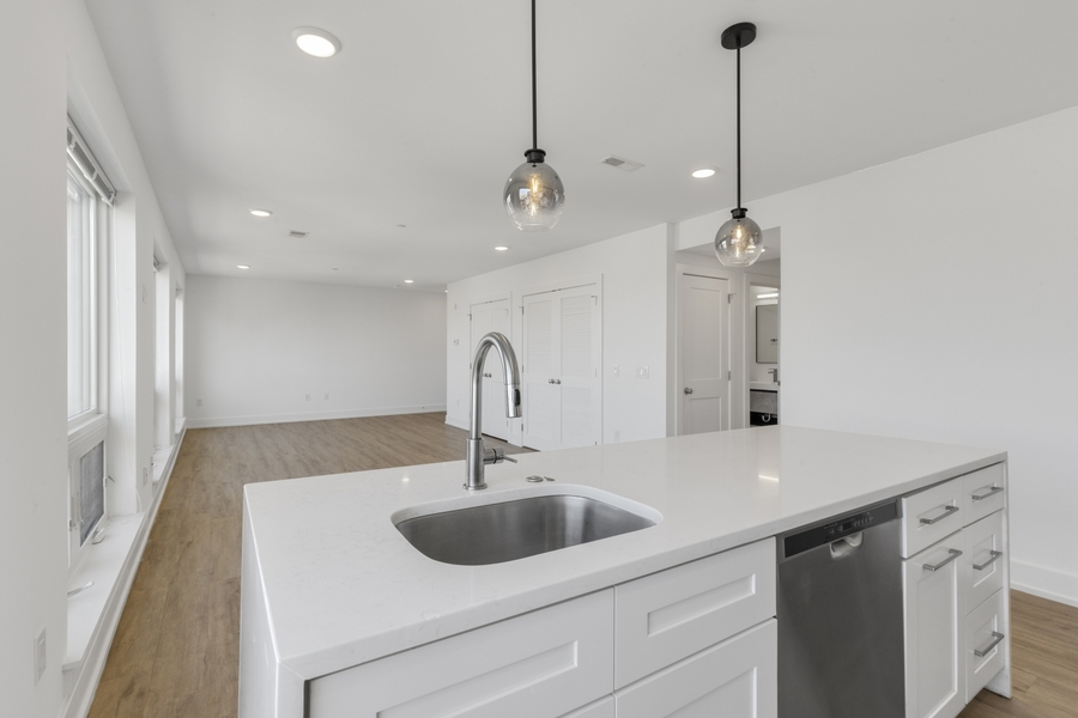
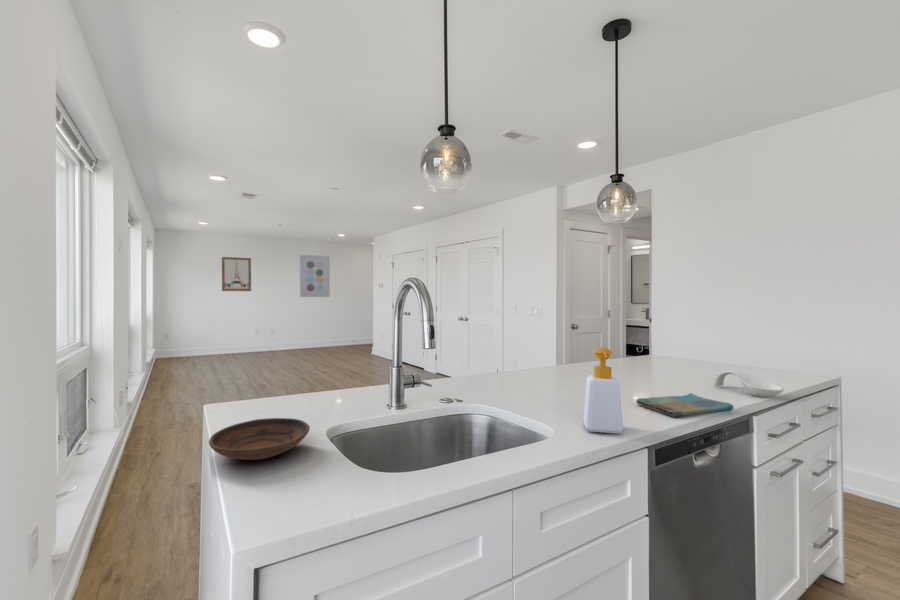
+ wall art (315, 276)
+ spoon rest (746, 382)
+ bowl (261, 441)
+ wall art (236, 274)
+ dish towel (683, 404)
+ soap bottle (603, 389)
